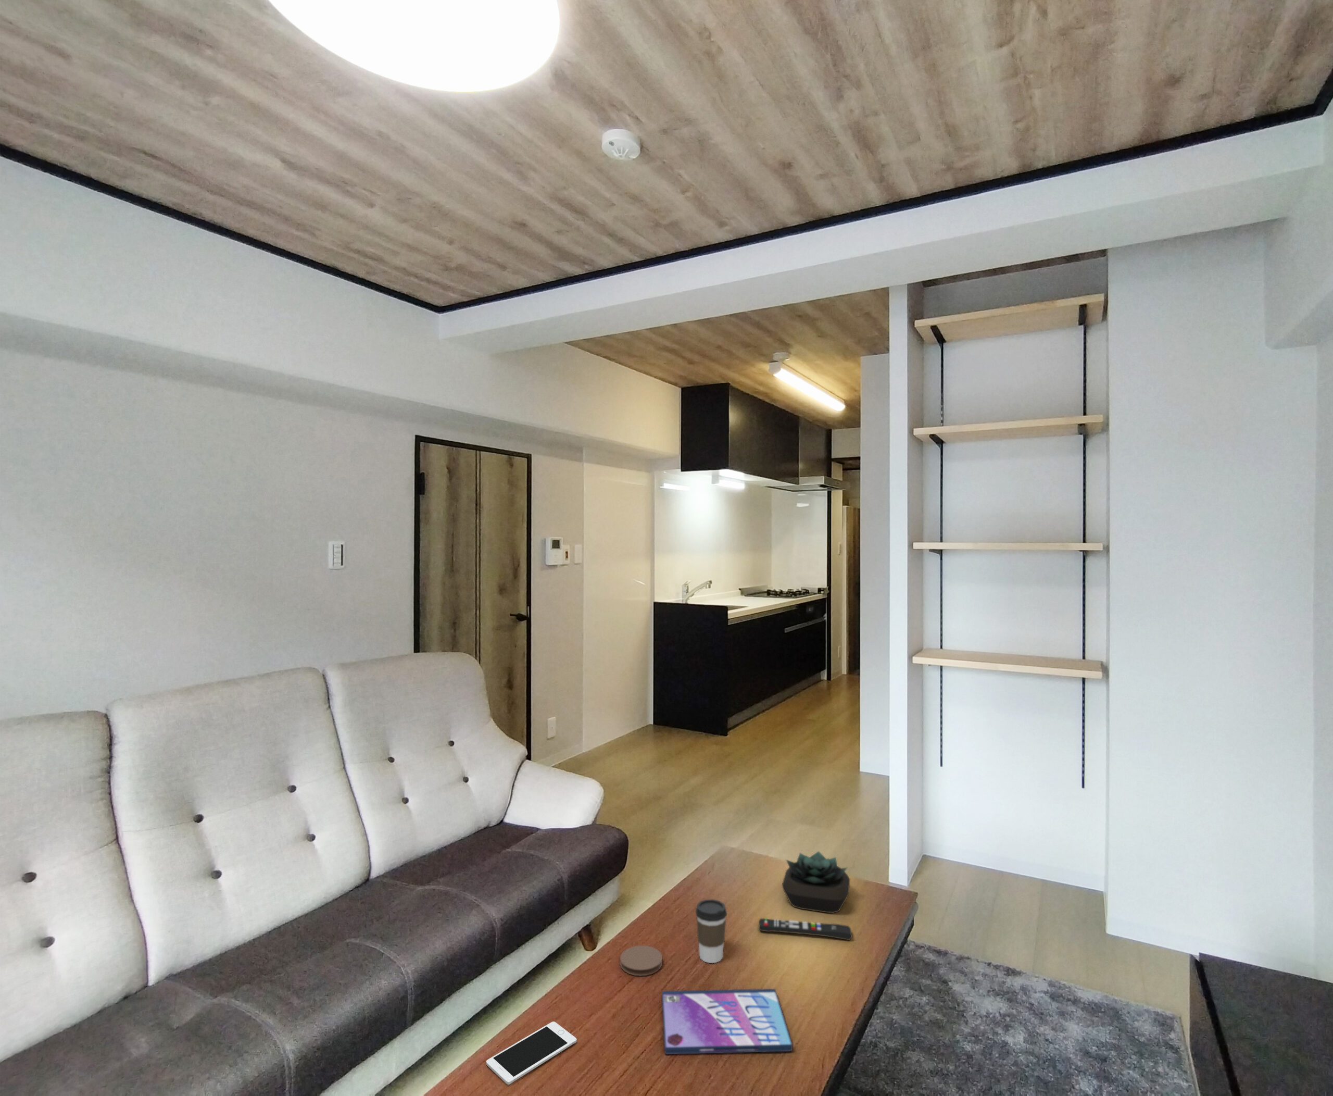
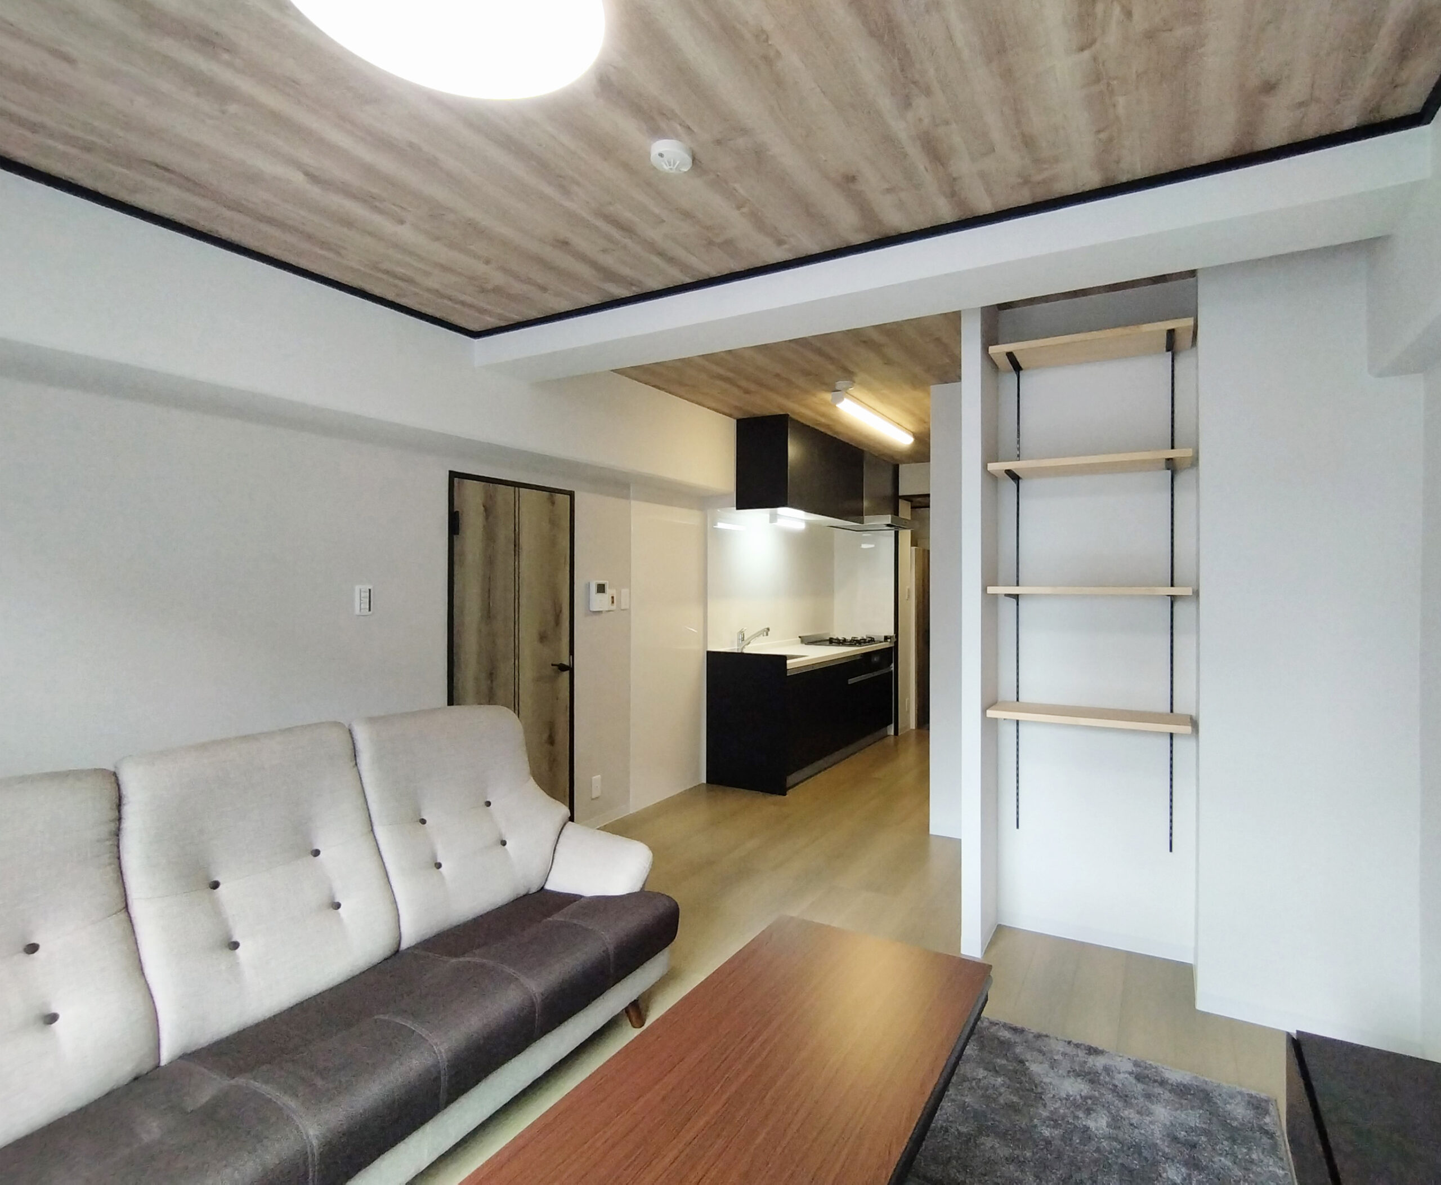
- coffee cup (711, 931)
- succulent plant (816, 879)
- video game case (723, 1019)
- coaster (641, 960)
- cell phone (533, 1052)
- remote control (805, 928)
